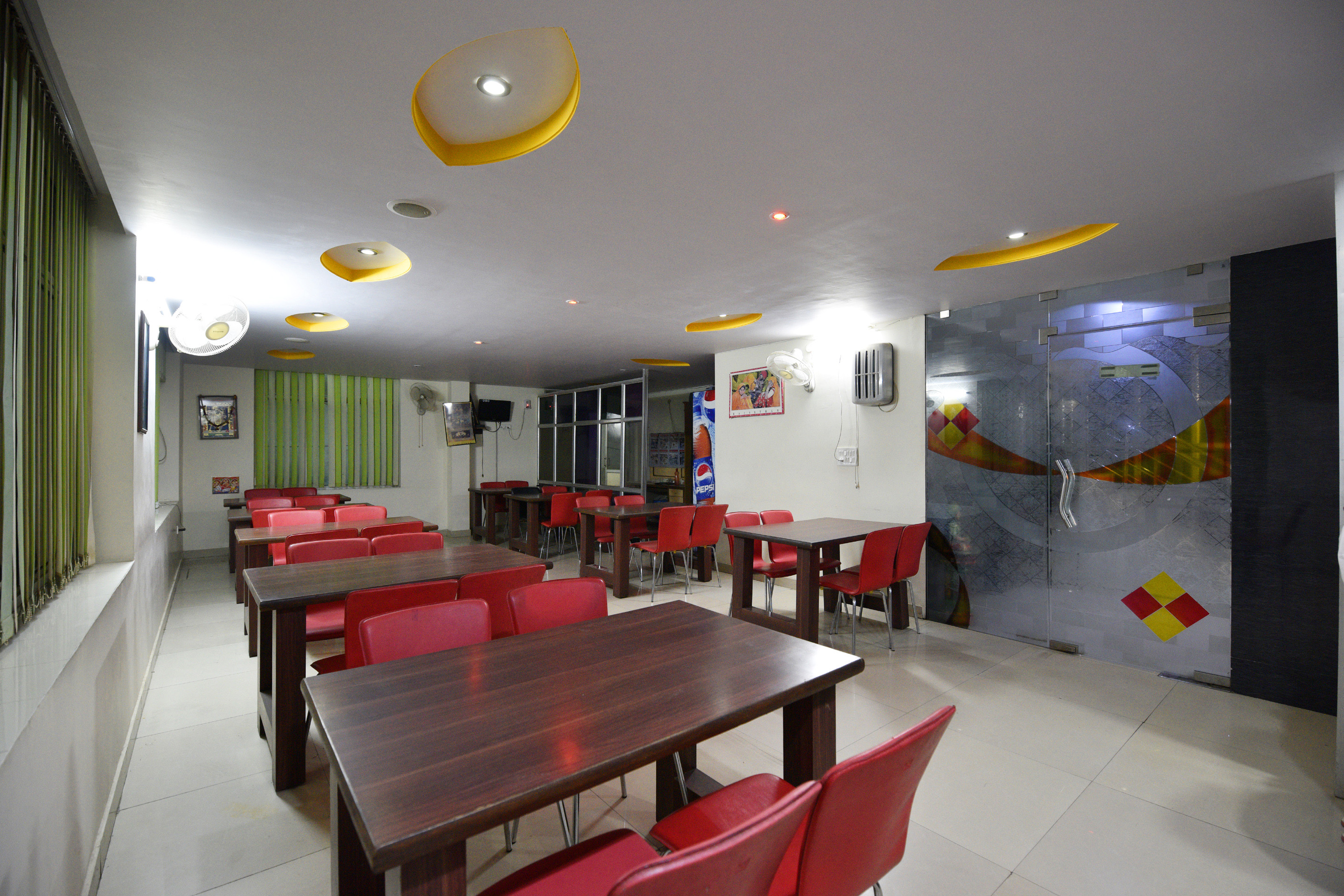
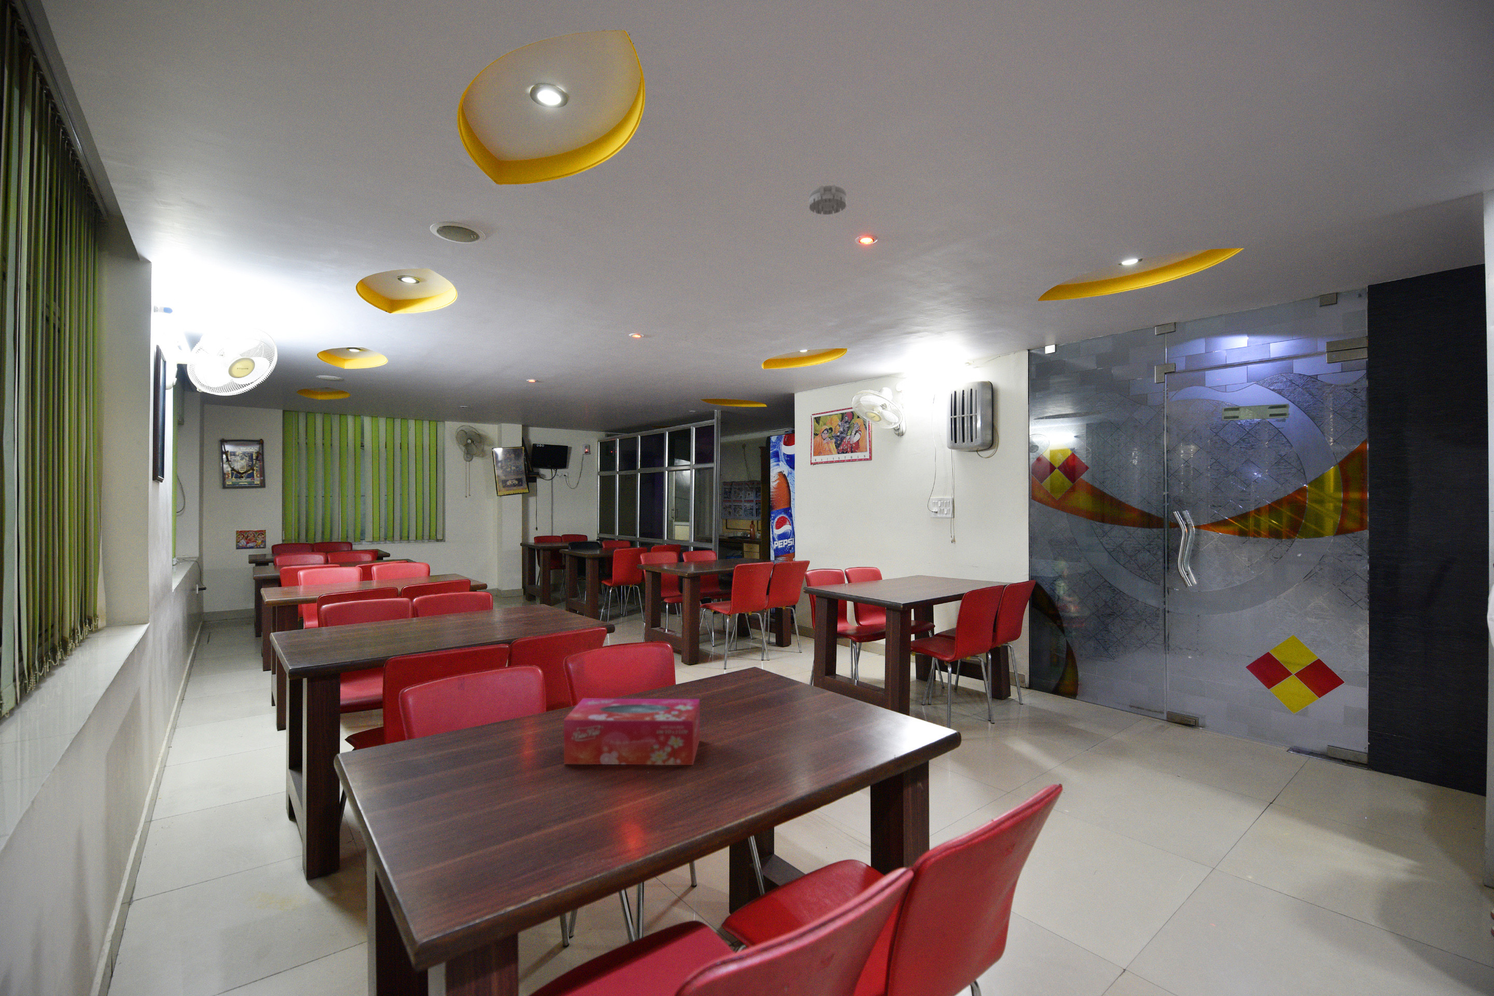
+ tissue box (635, 730)
+ smoke detector (827, 199)
